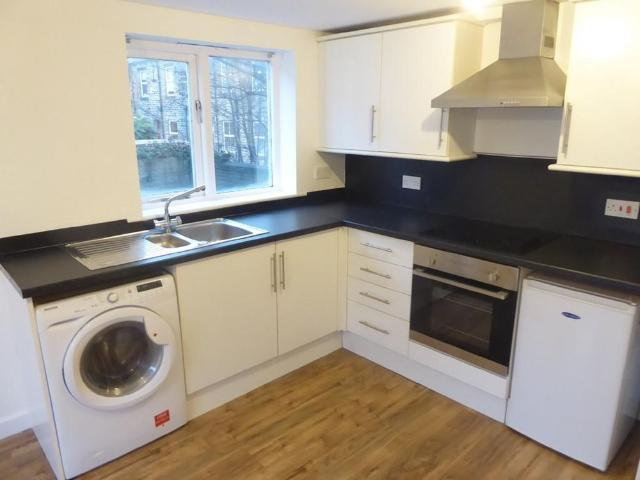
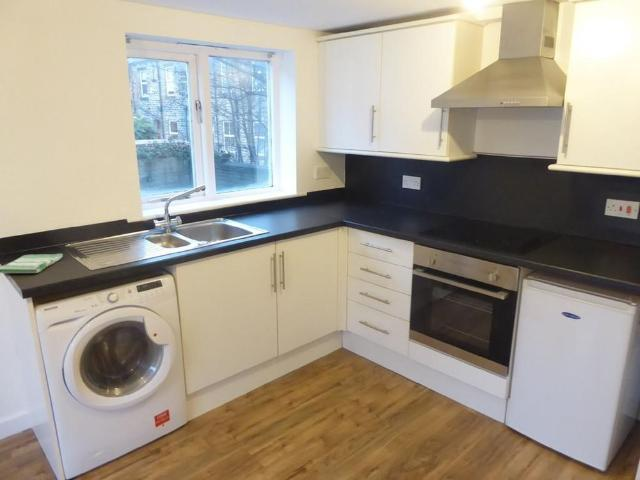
+ dish towel (29, 262)
